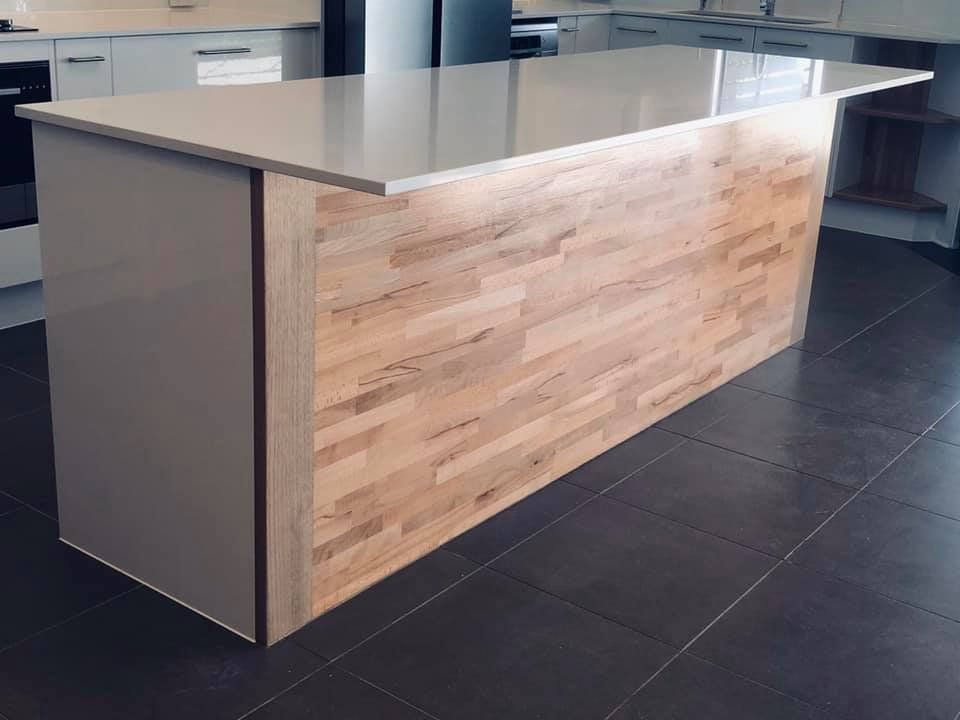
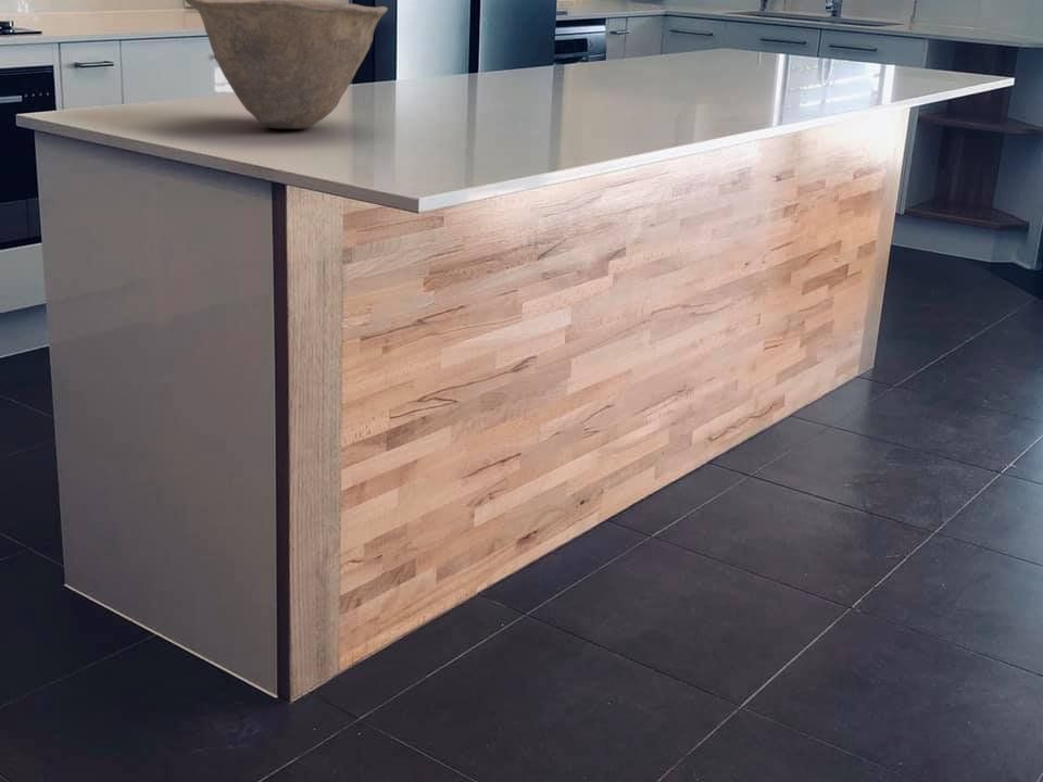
+ bowl (291, 64)
